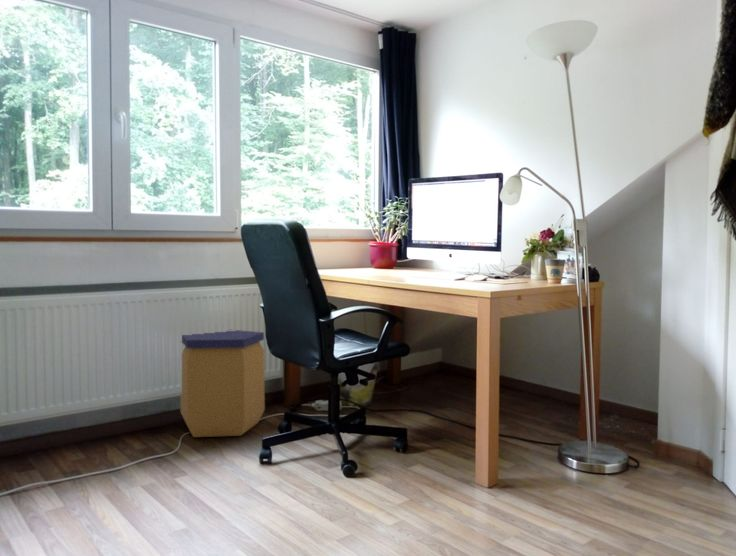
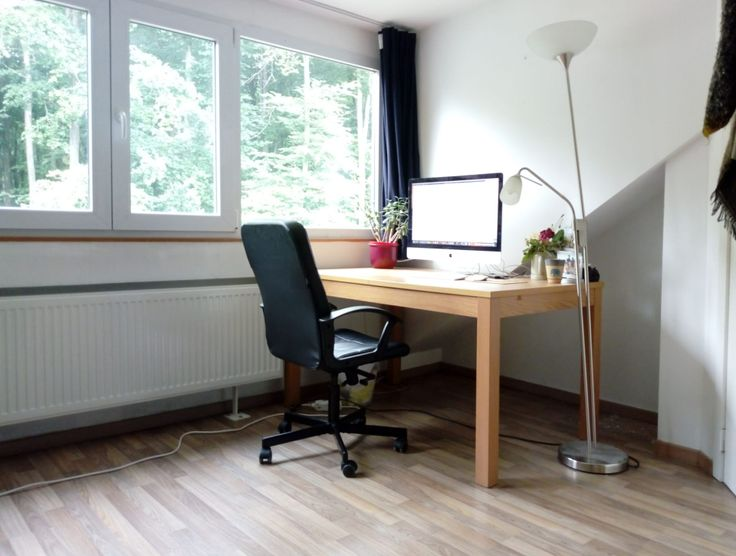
- trash can (222, 381)
